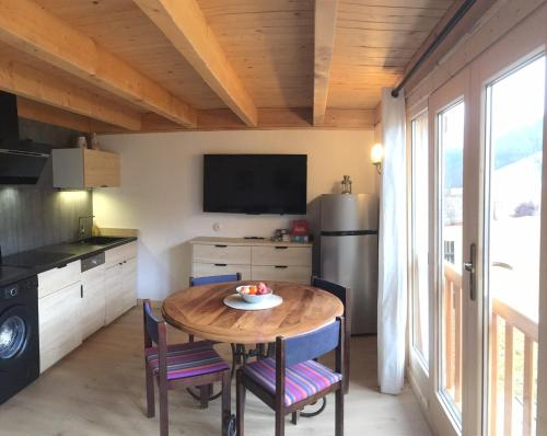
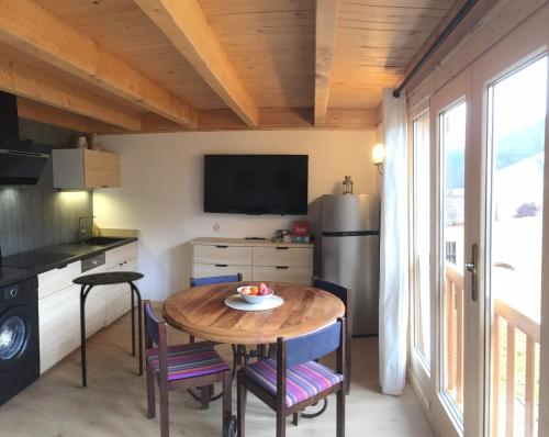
+ stool (132, 323)
